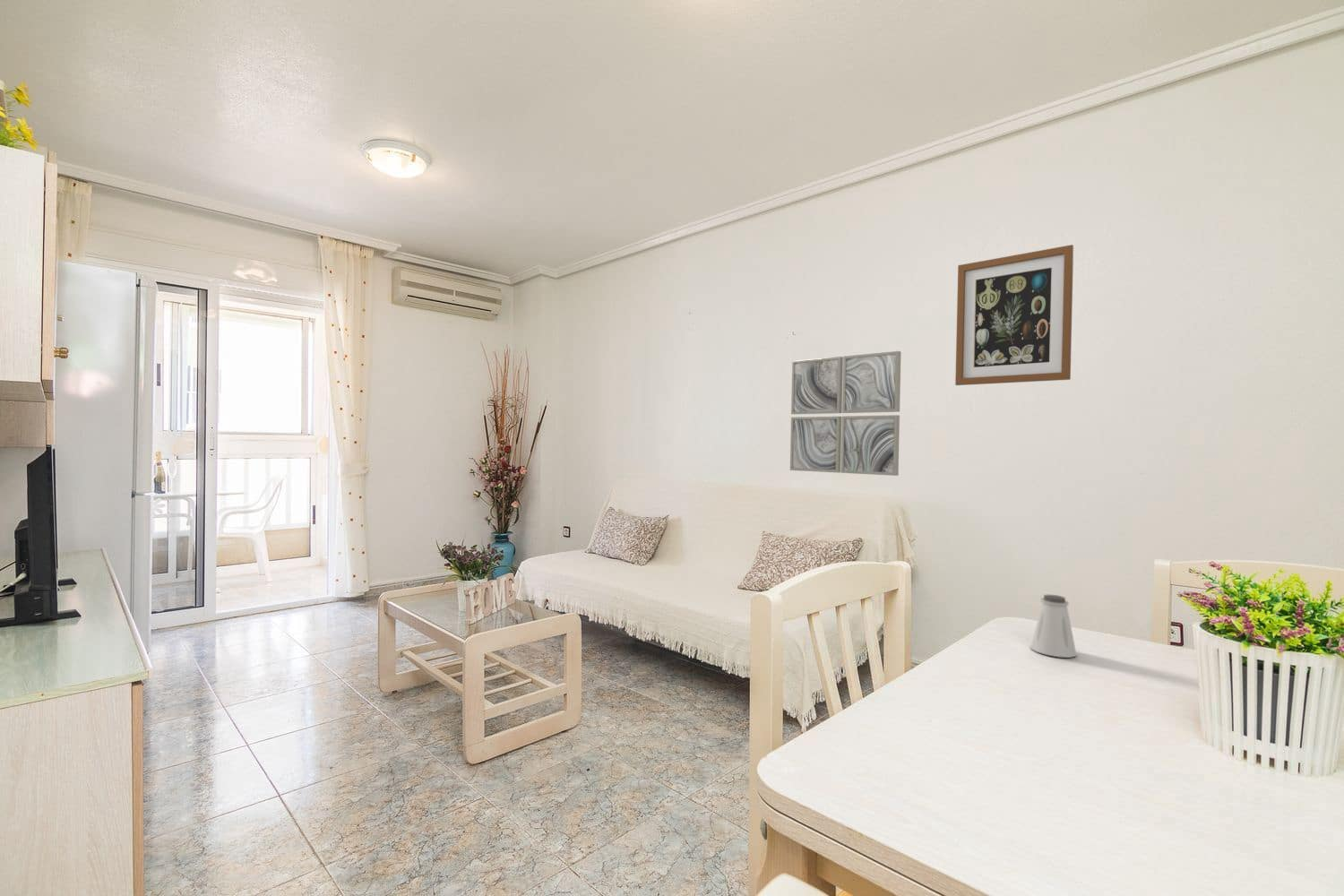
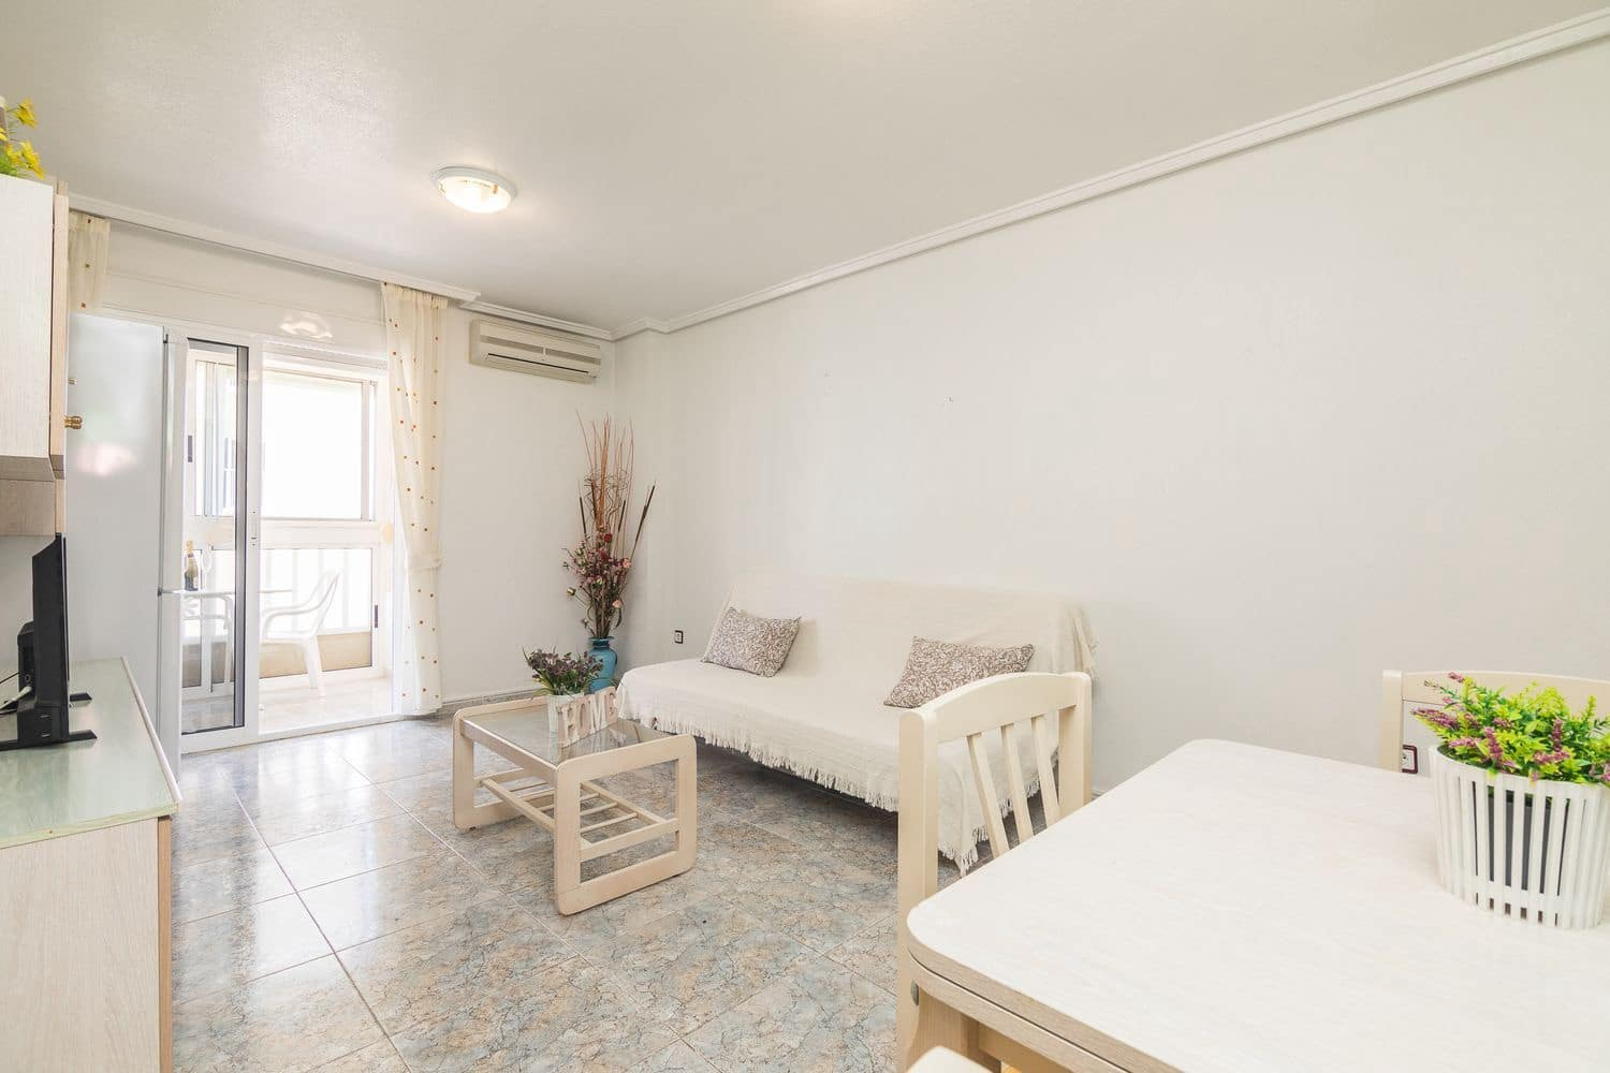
- wall art (841, 412)
- wall art (1011, 319)
- saltshaker (1054, 624)
